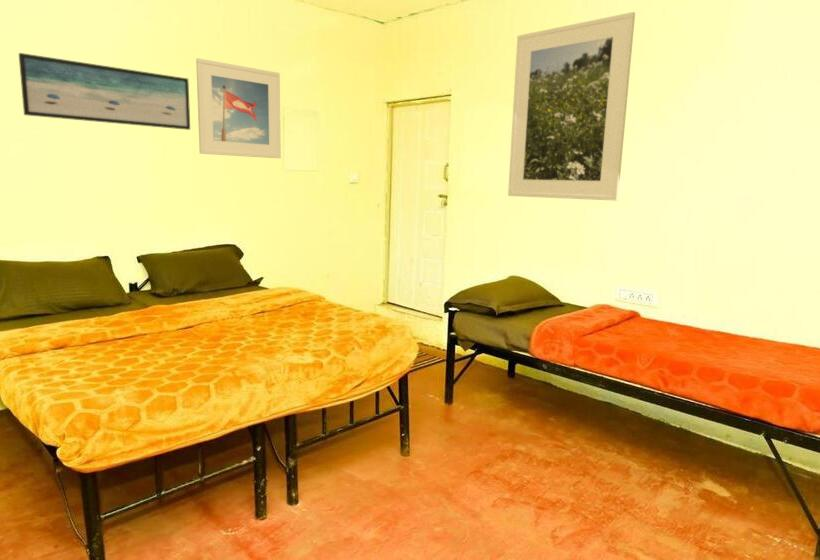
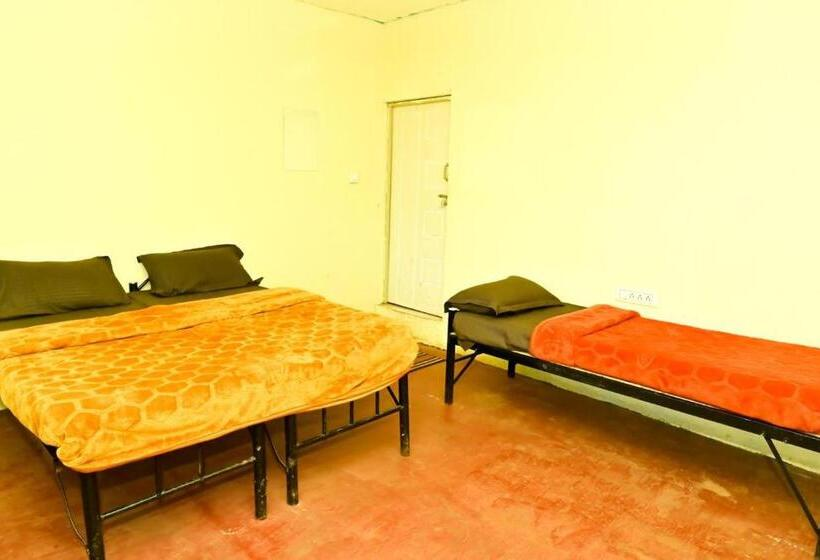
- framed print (241, 111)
- wall art (112, 95)
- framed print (565, 113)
